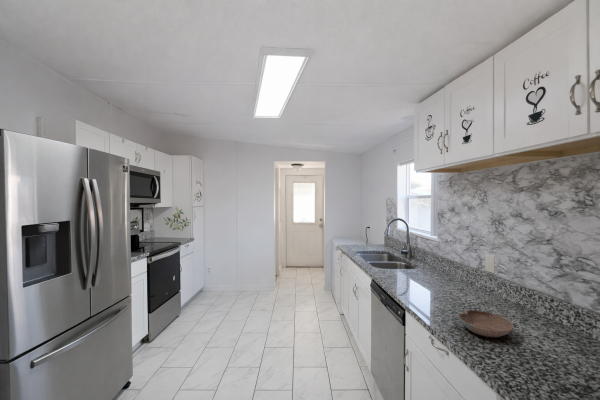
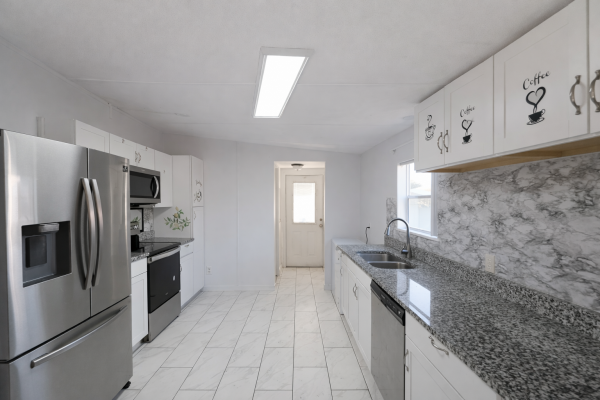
- bowl (484, 325)
